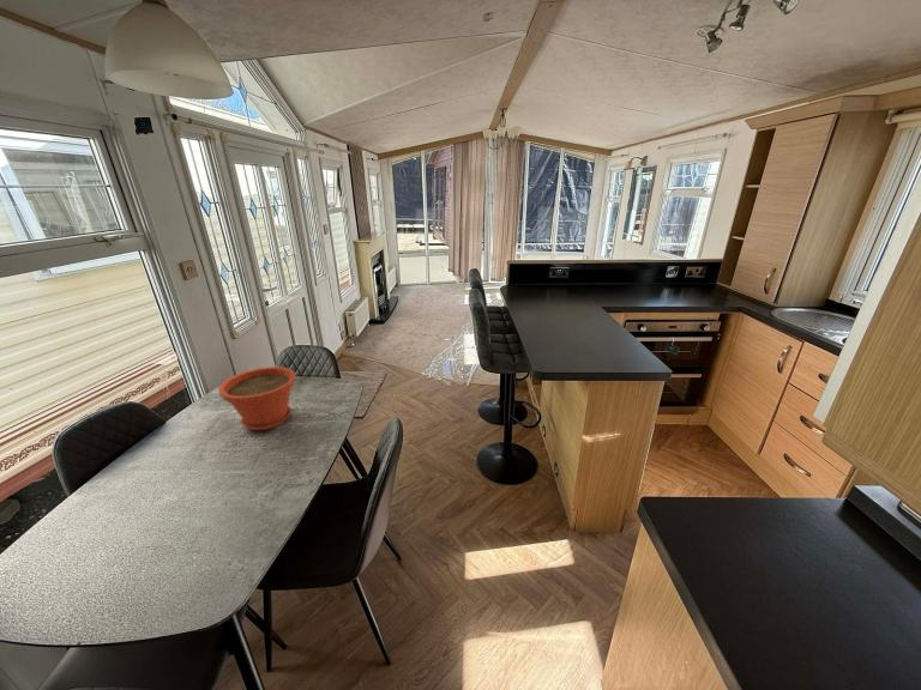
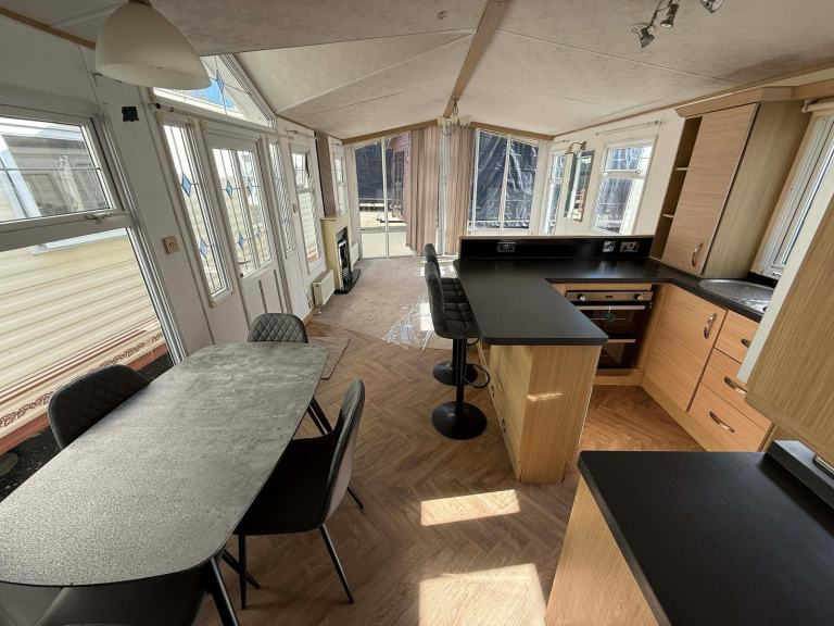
- plant pot (263, 400)
